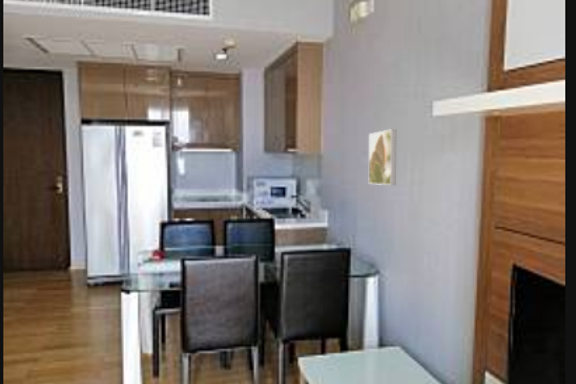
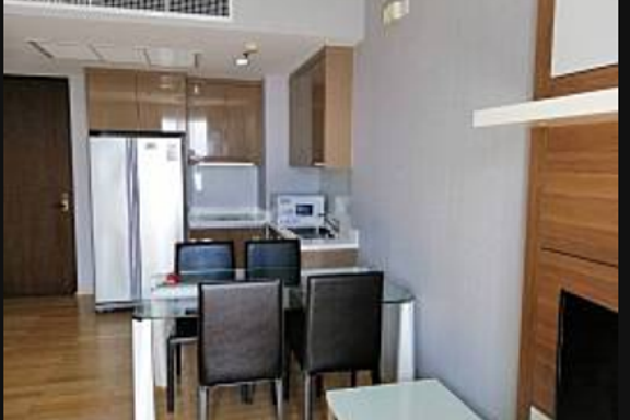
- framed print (381, 158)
